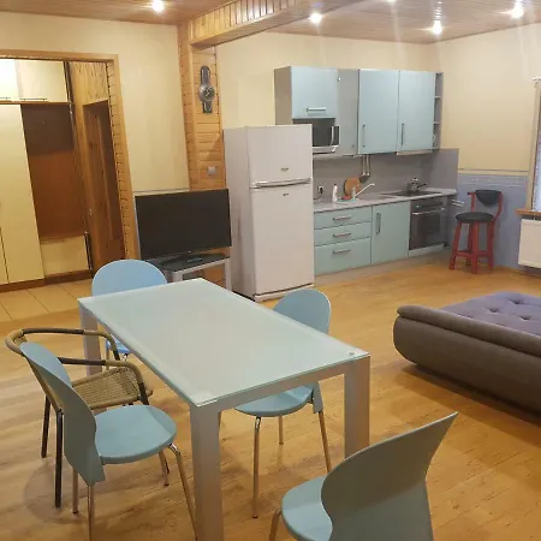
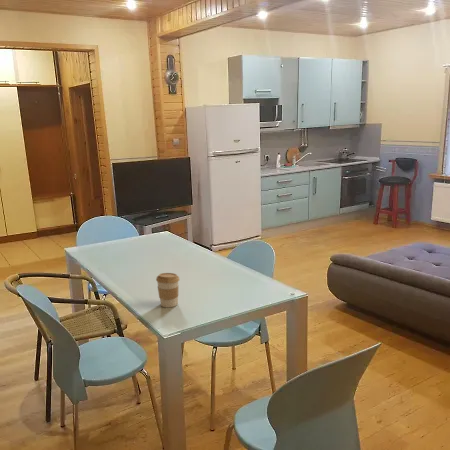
+ coffee cup (168, 289)
